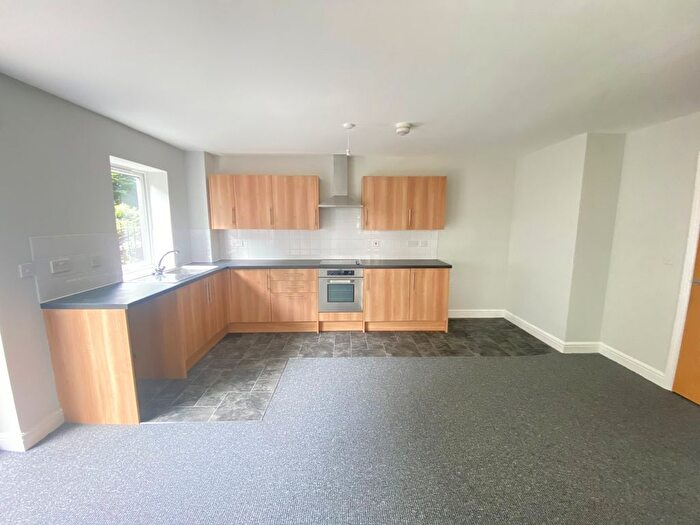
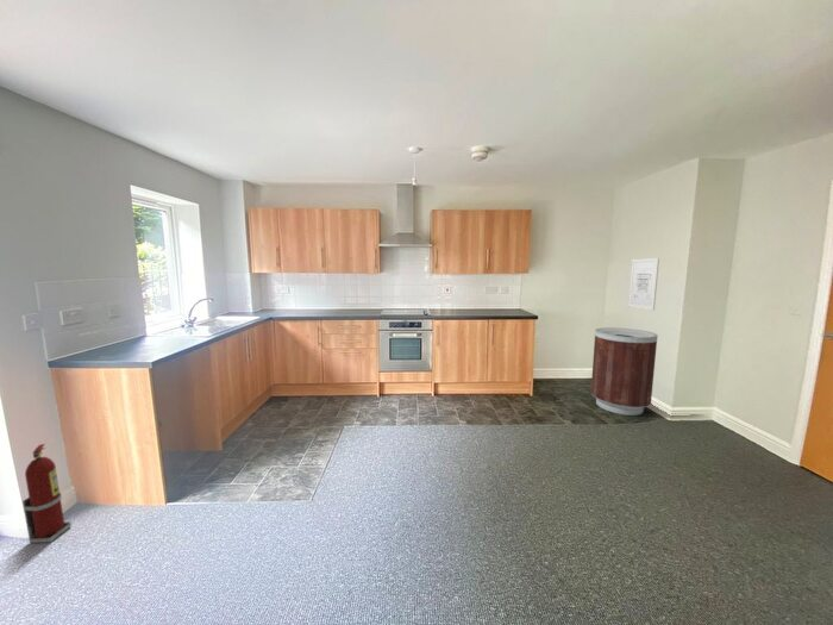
+ trash can (621, 369)
+ fire extinguisher (44, 492)
+ wall art (643, 283)
